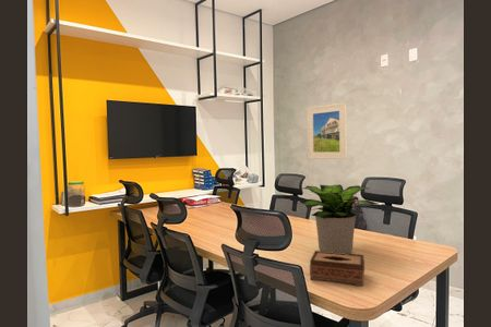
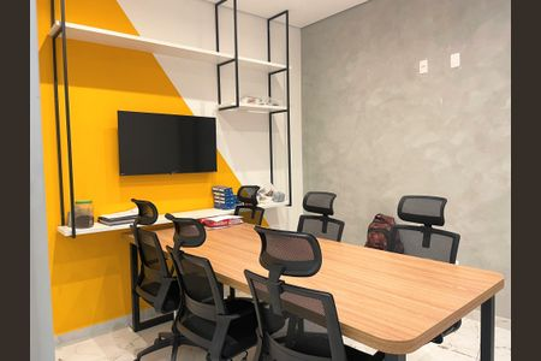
- tissue box (337, 267)
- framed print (325, 132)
- potted plant (339, 219)
